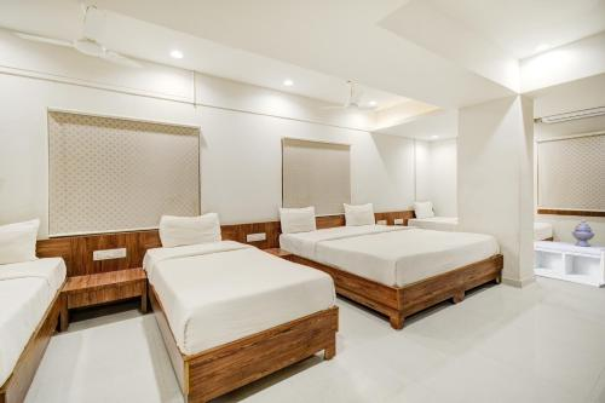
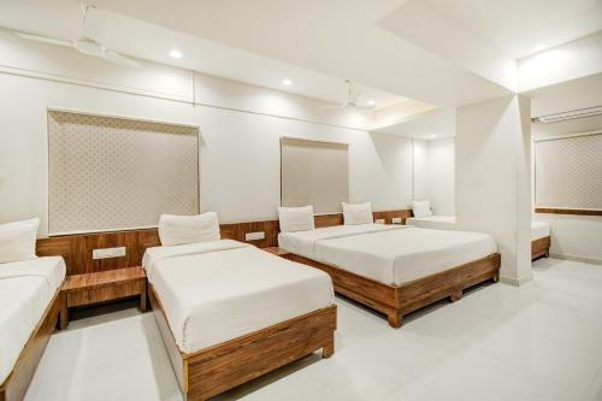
- decorative urn (582, 231)
- bench (567, 260)
